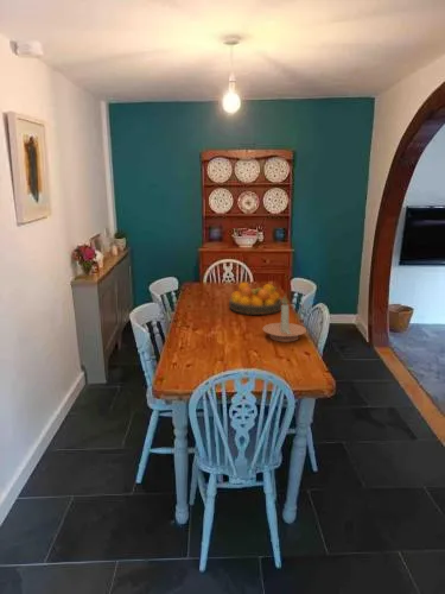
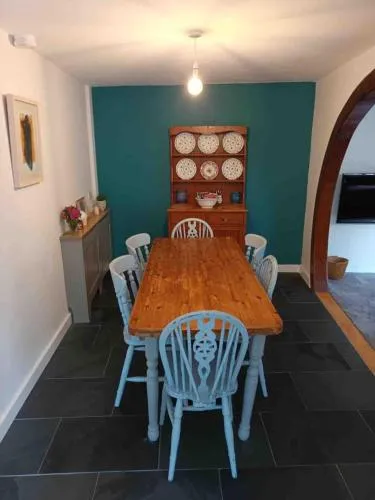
- fruit bowl (255, 296)
- candle holder (285, 314)
